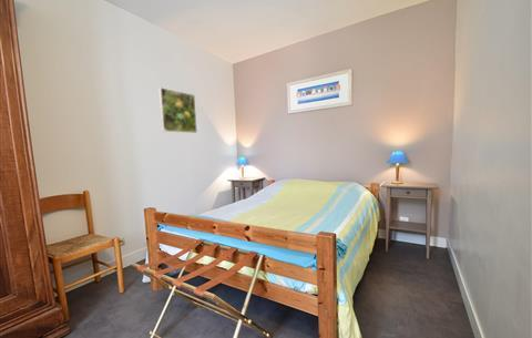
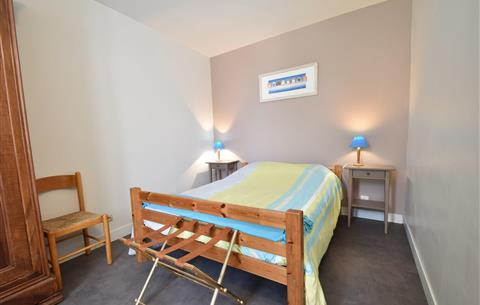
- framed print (178, 112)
